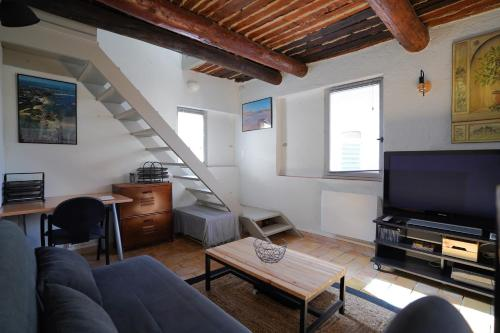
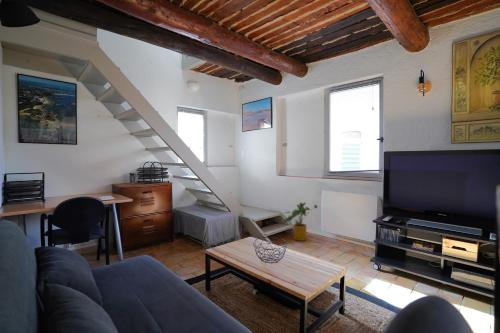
+ house plant (300, 221)
